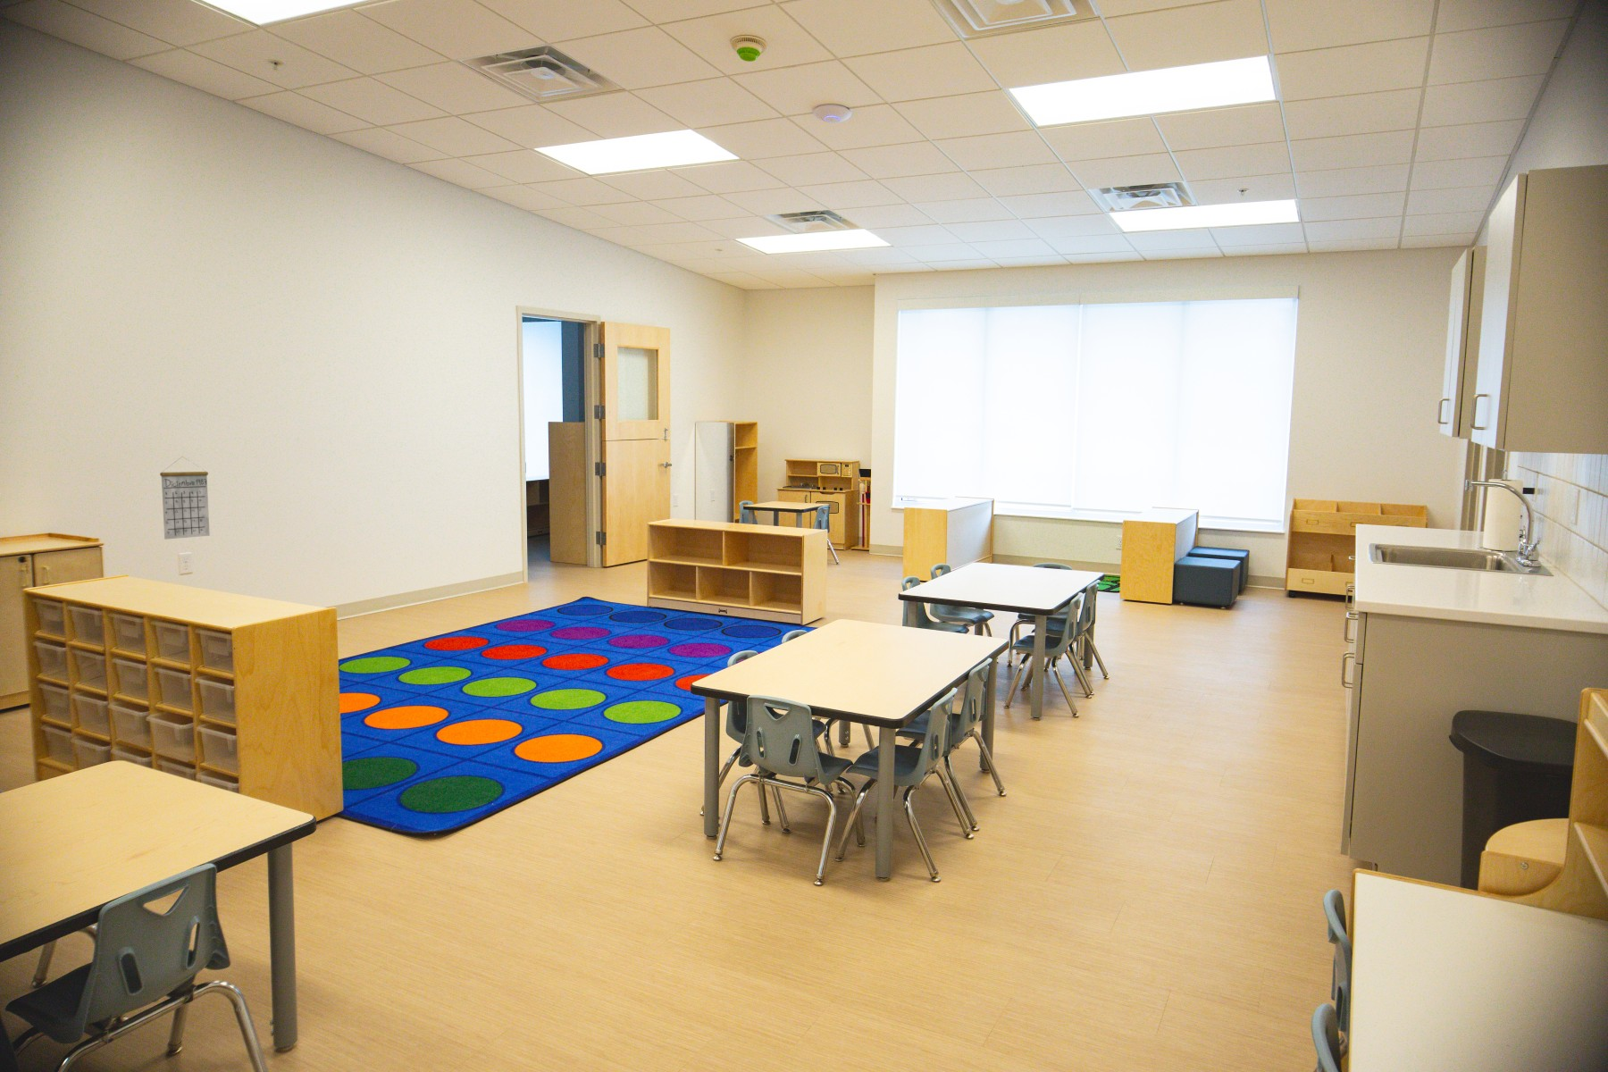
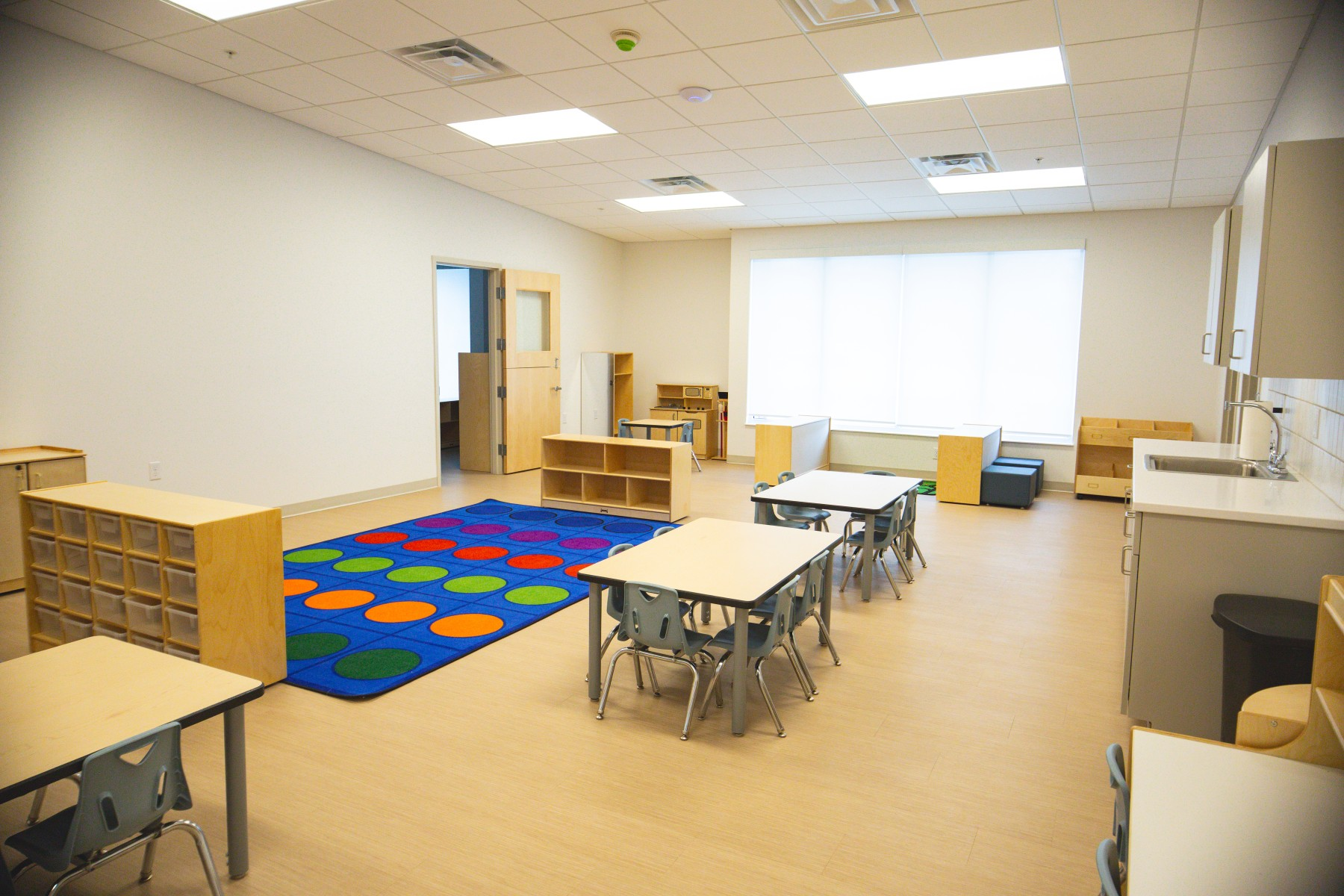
- calendar (185, 497)
